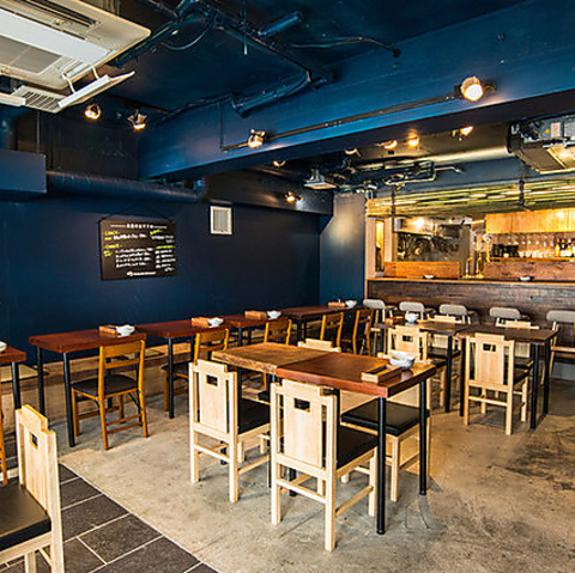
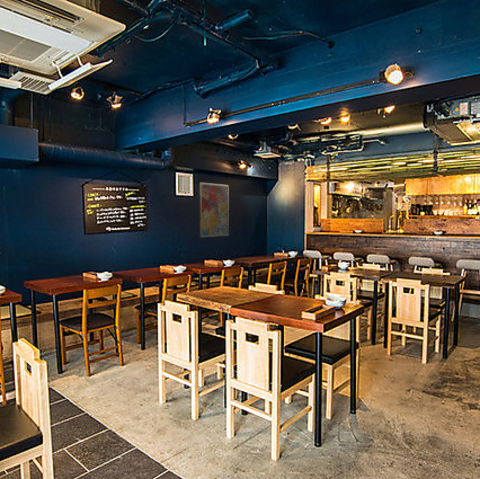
+ wall art (214, 210)
